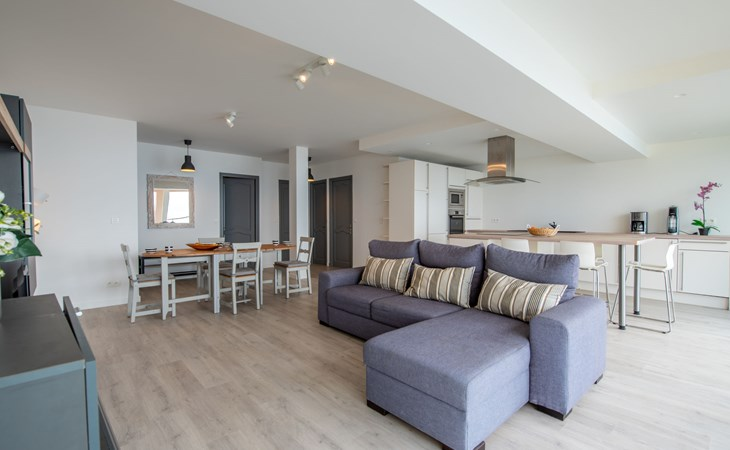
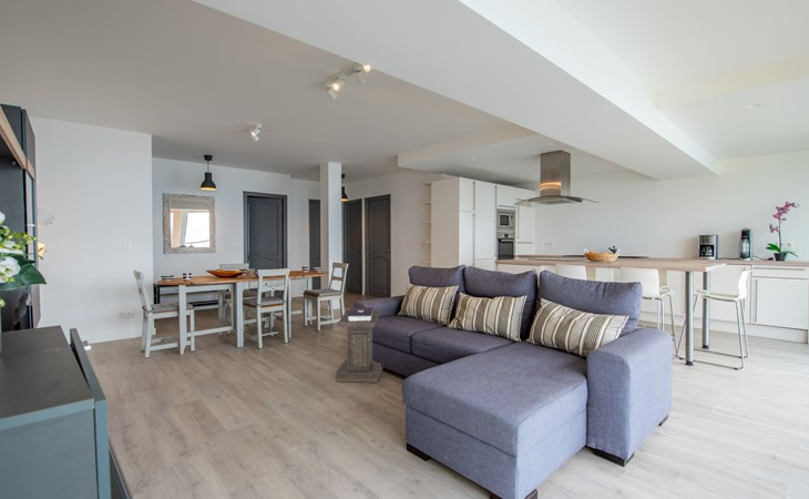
+ lectern (360, 342)
